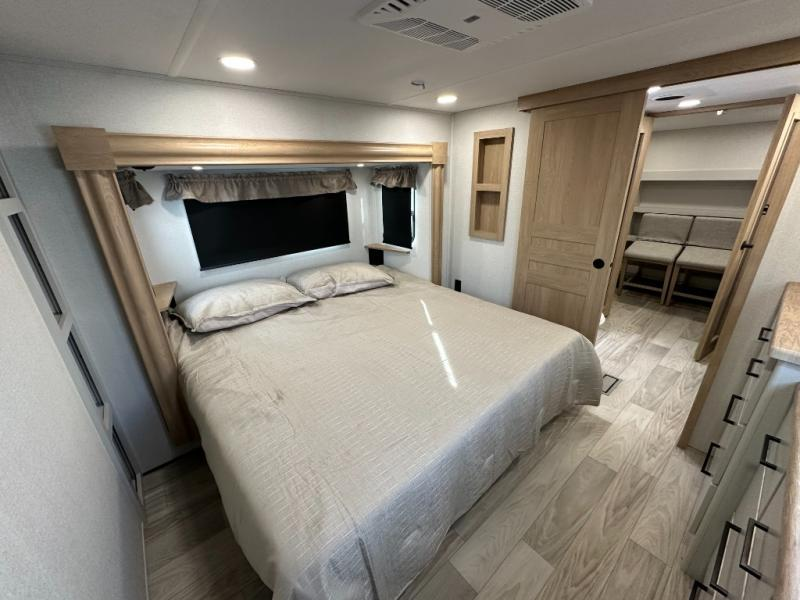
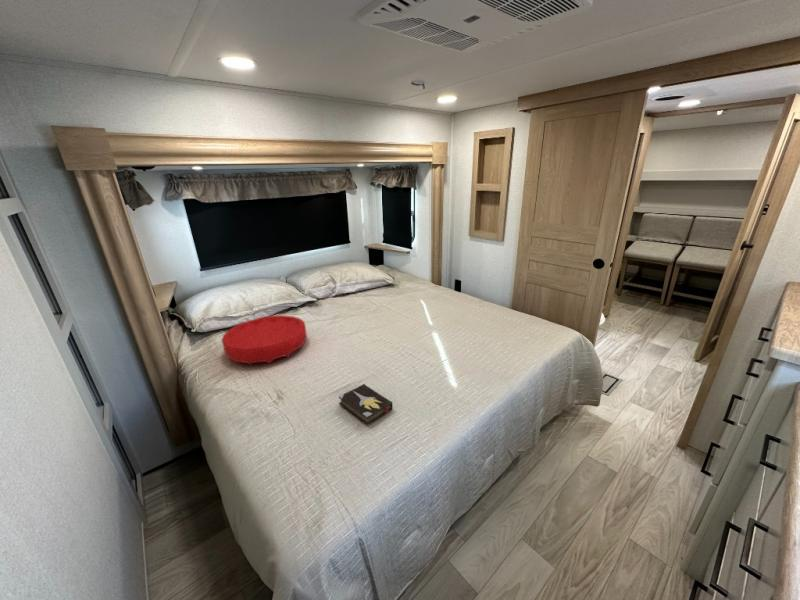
+ cushion (267, 339)
+ hardback book (365, 402)
